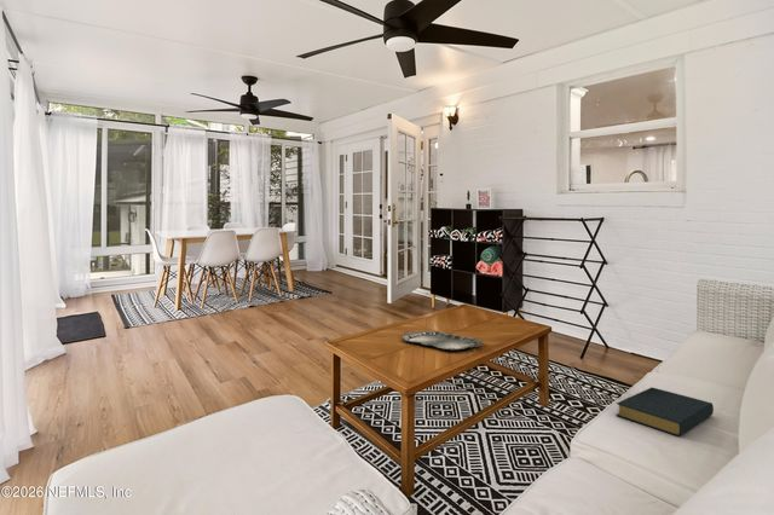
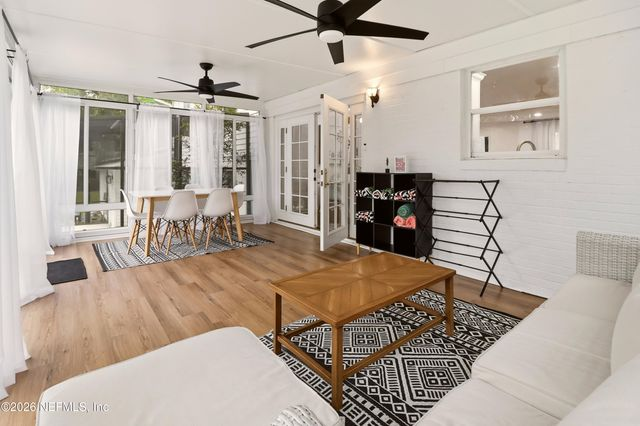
- serving tray (440, 338)
- hardback book (664, 409)
